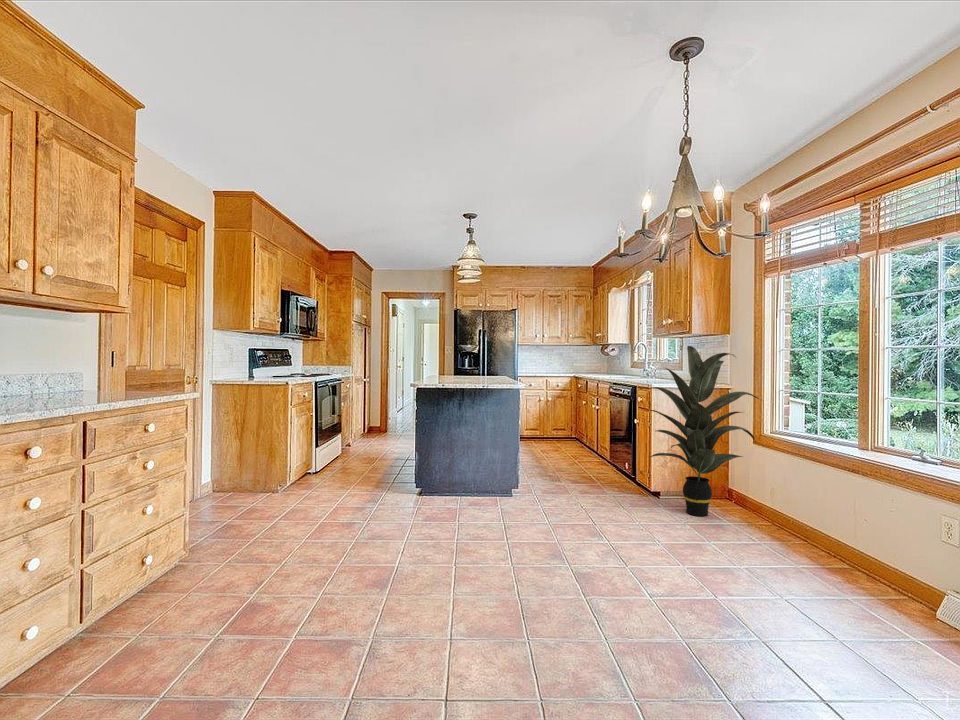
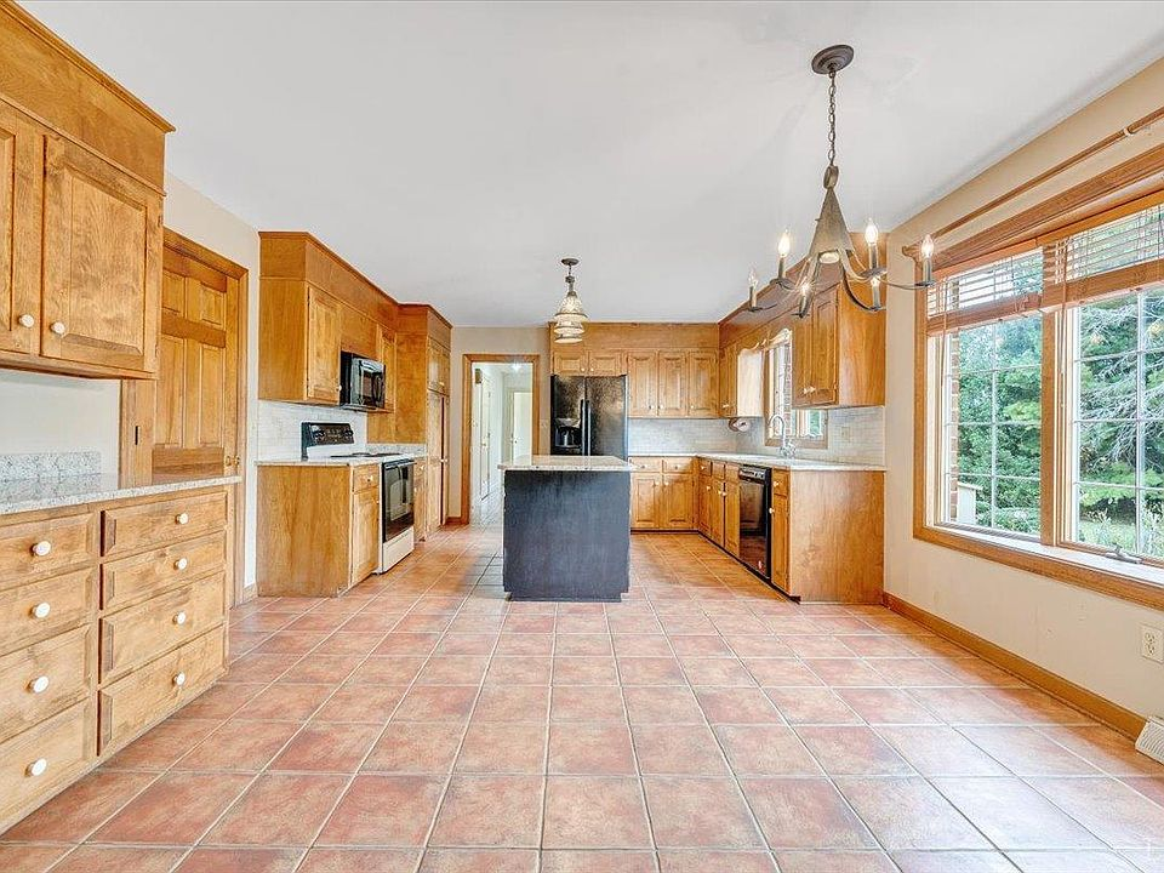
- indoor plant (698, 428)
